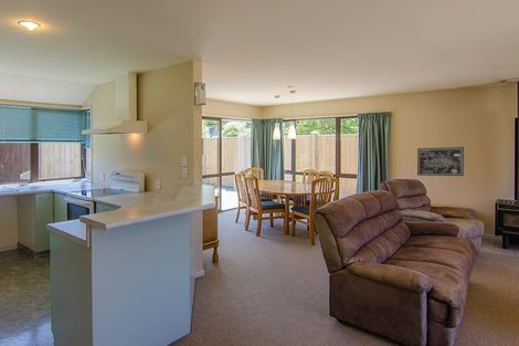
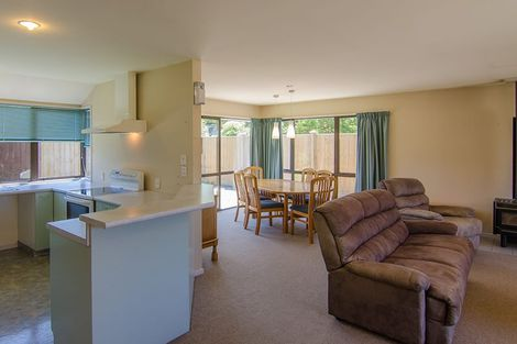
- wall art (439, 161)
